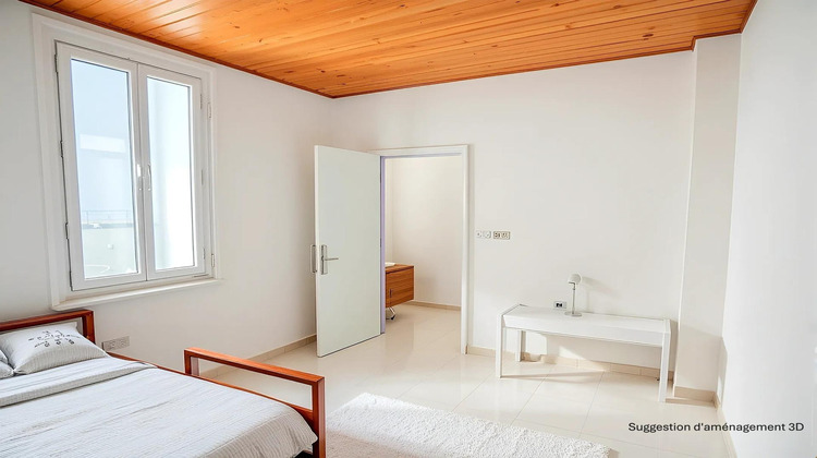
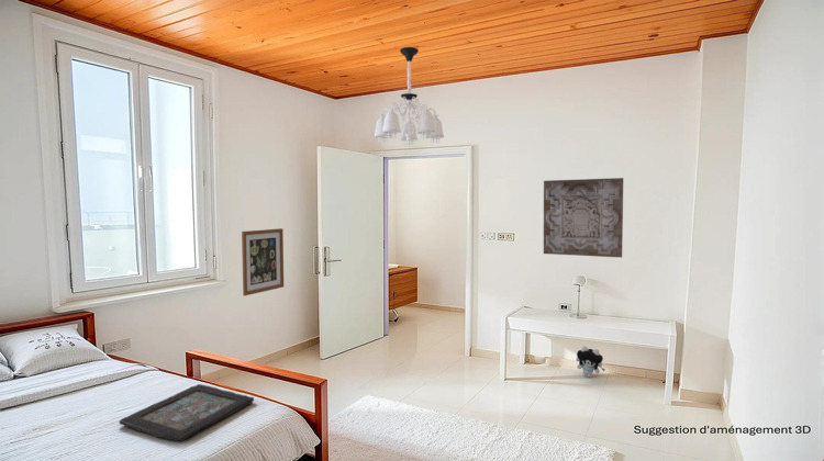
+ plush toy (590, 361)
+ chandelier (409, 99)
+ wall panel (581, 217)
+ wall art (264, 260)
+ decorative tray (190, 409)
